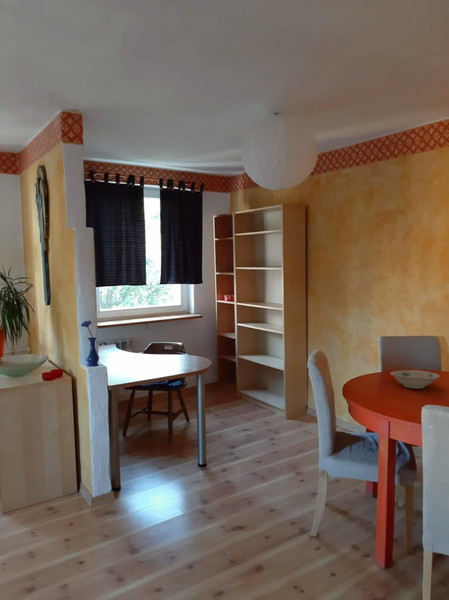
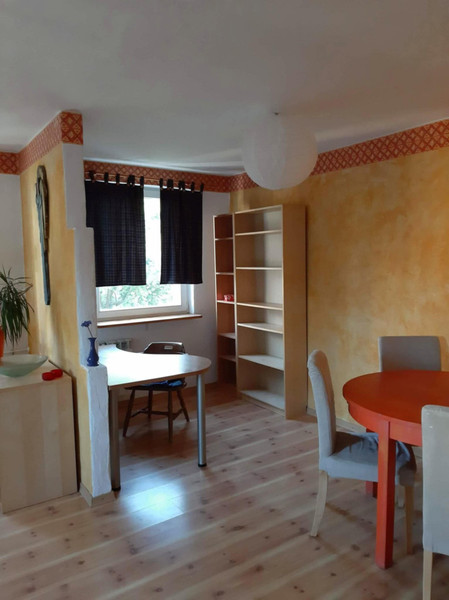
- bowl (414, 379)
